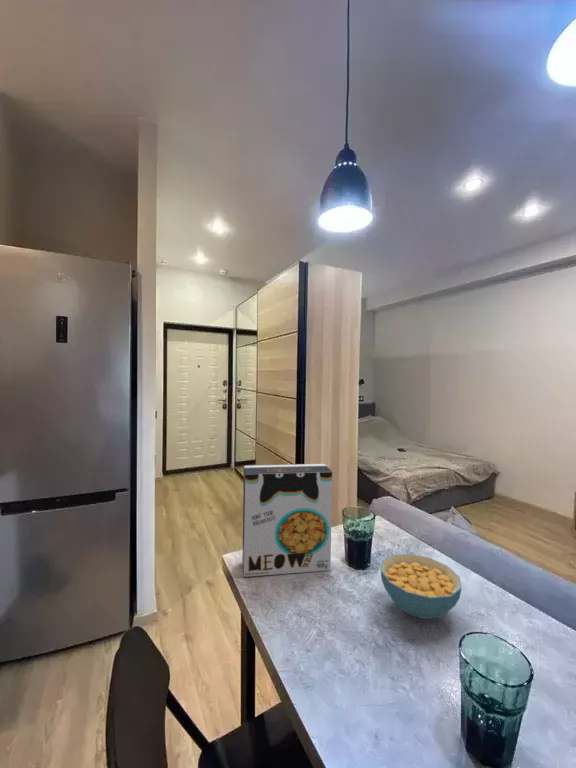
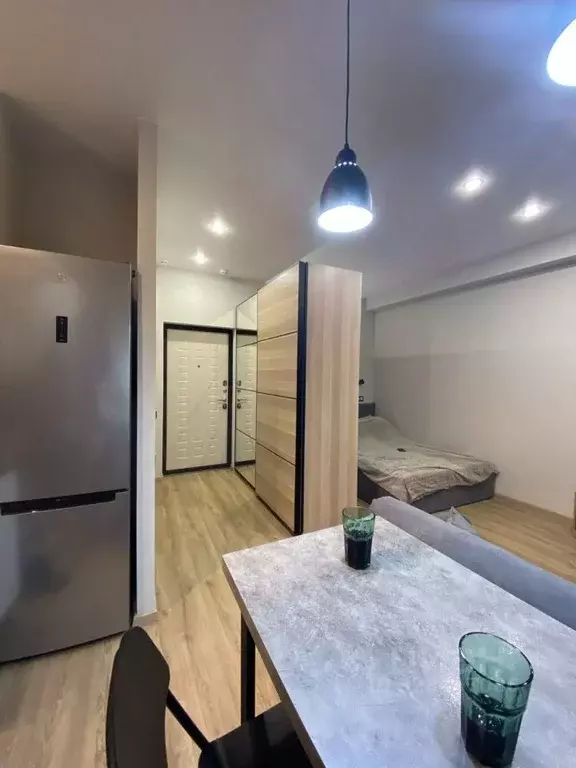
- cereal bowl (419, 591)
- cereal box (286, 517)
